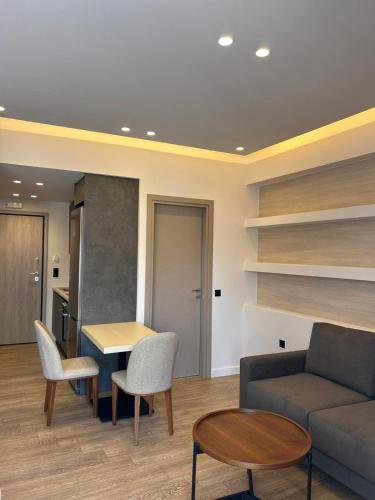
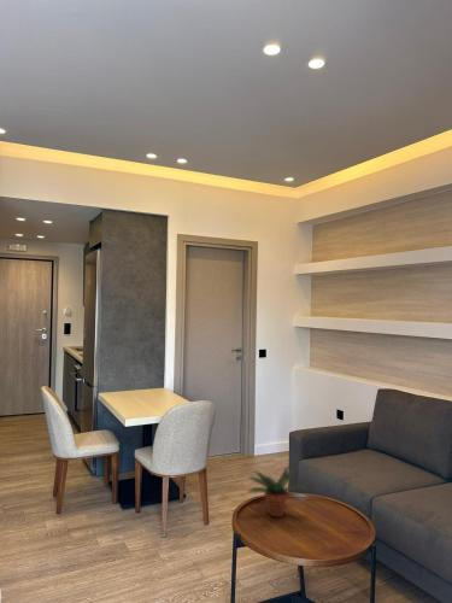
+ potted plant (275, 487)
